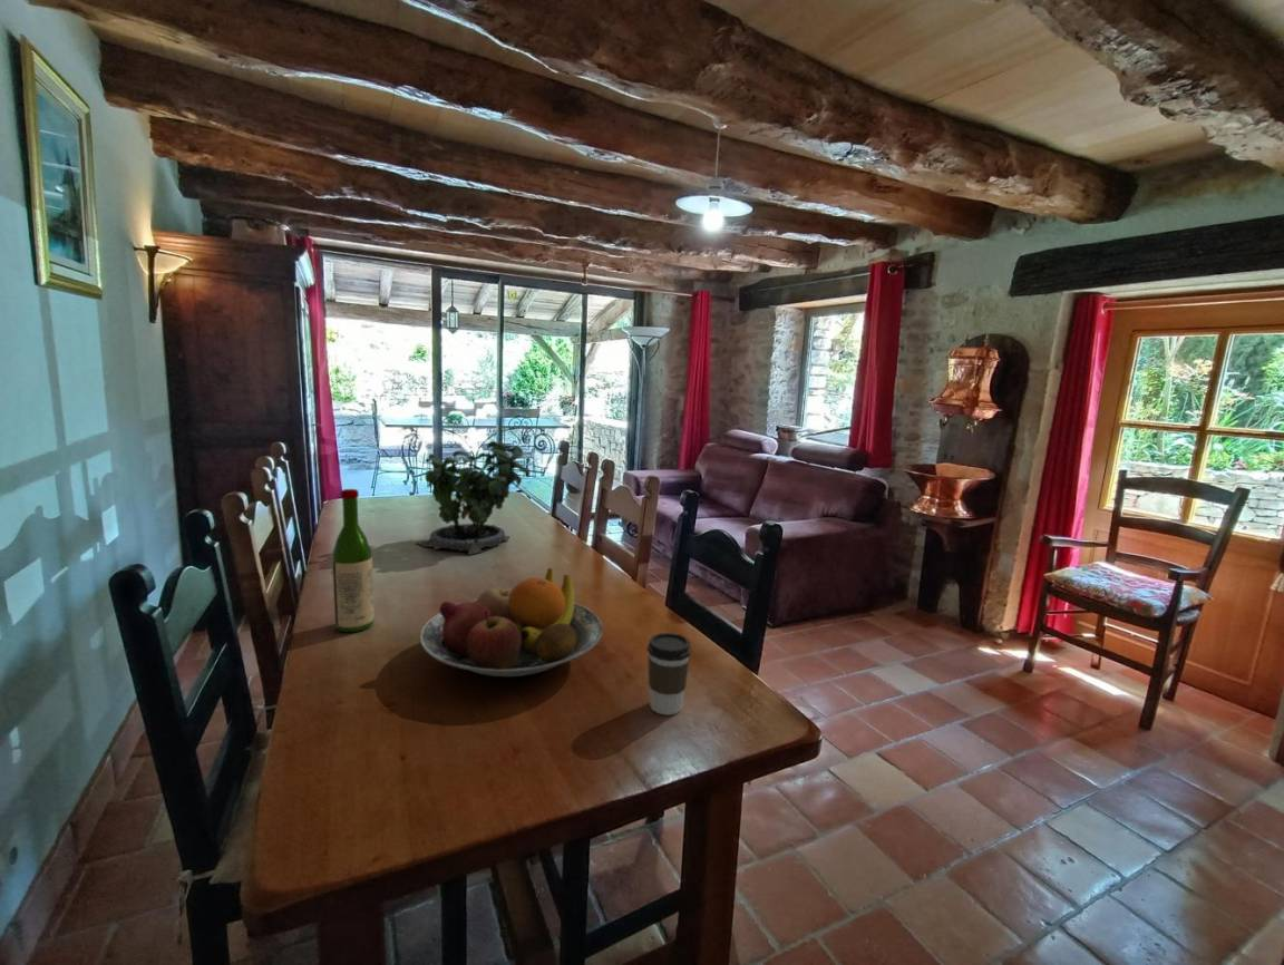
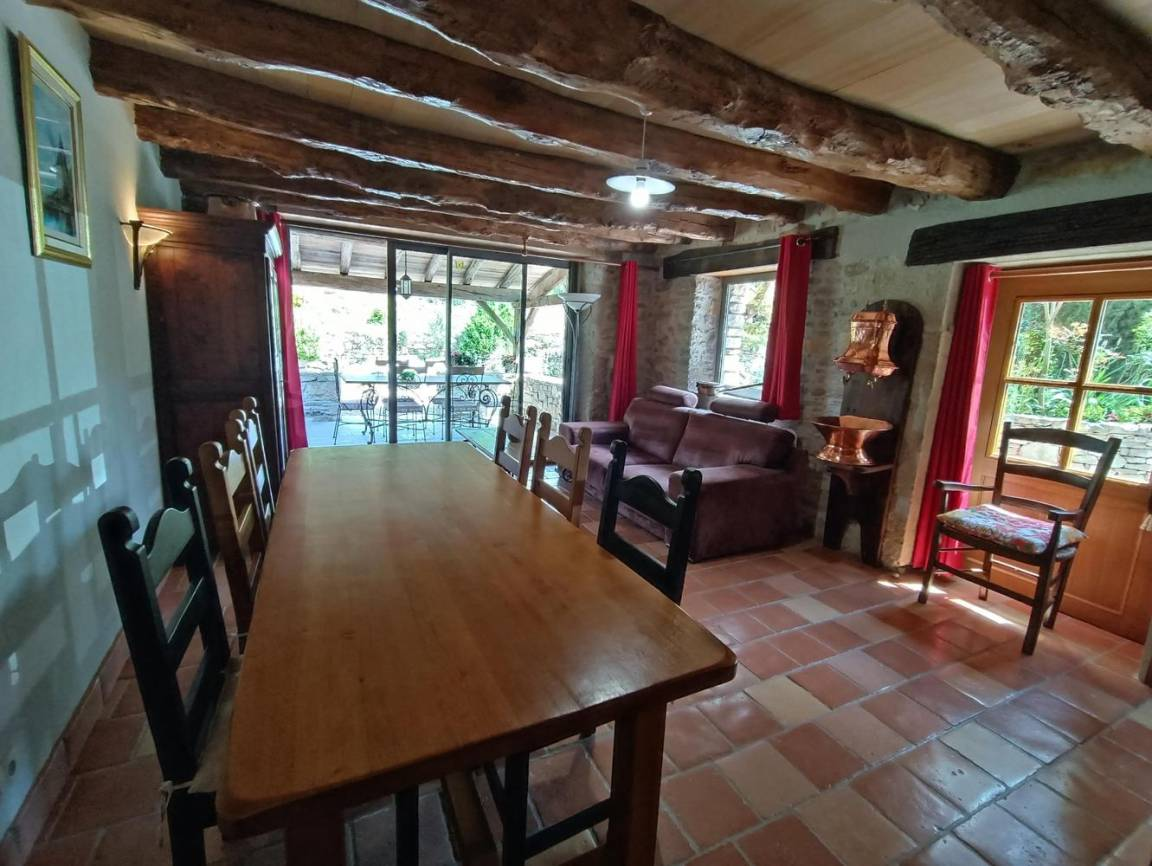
- potted plant (476, 489)
- coffee cup (668, 673)
- wine bottle (352, 558)
- fruit bowl (514, 620)
